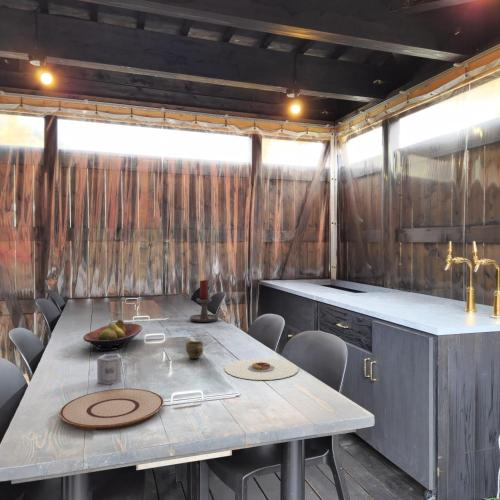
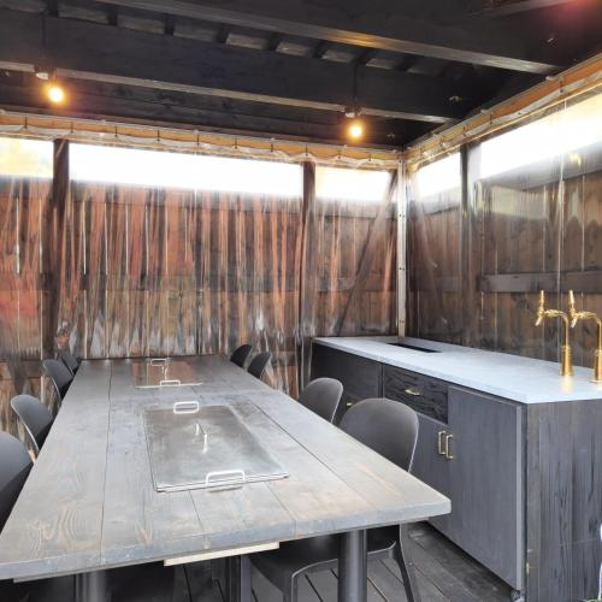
- plate (113, 407)
- candle holder (208, 299)
- cup (110, 368)
- plate (261, 365)
- fruit bowl (114, 332)
- cup (195, 350)
